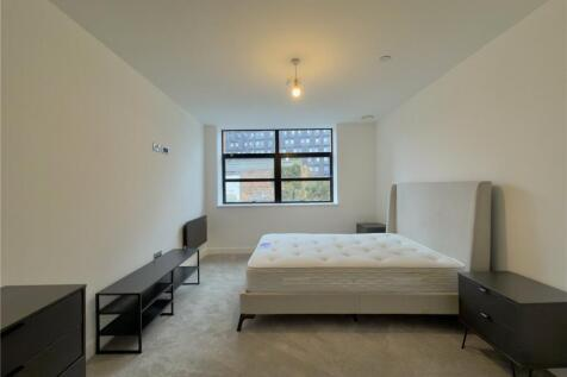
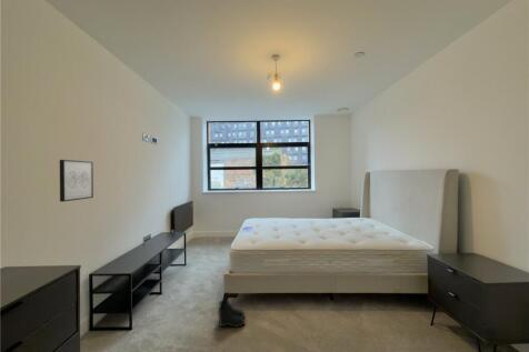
+ boots (231, 311)
+ wall art (77, 180)
